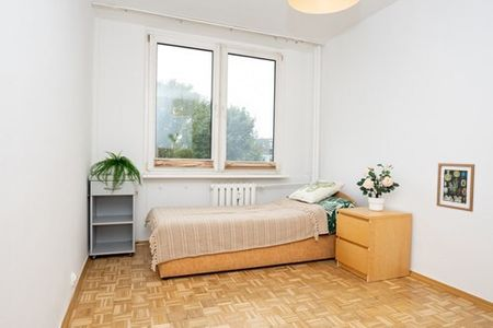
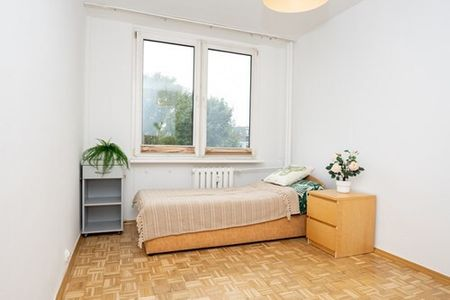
- wall art (454, 186)
